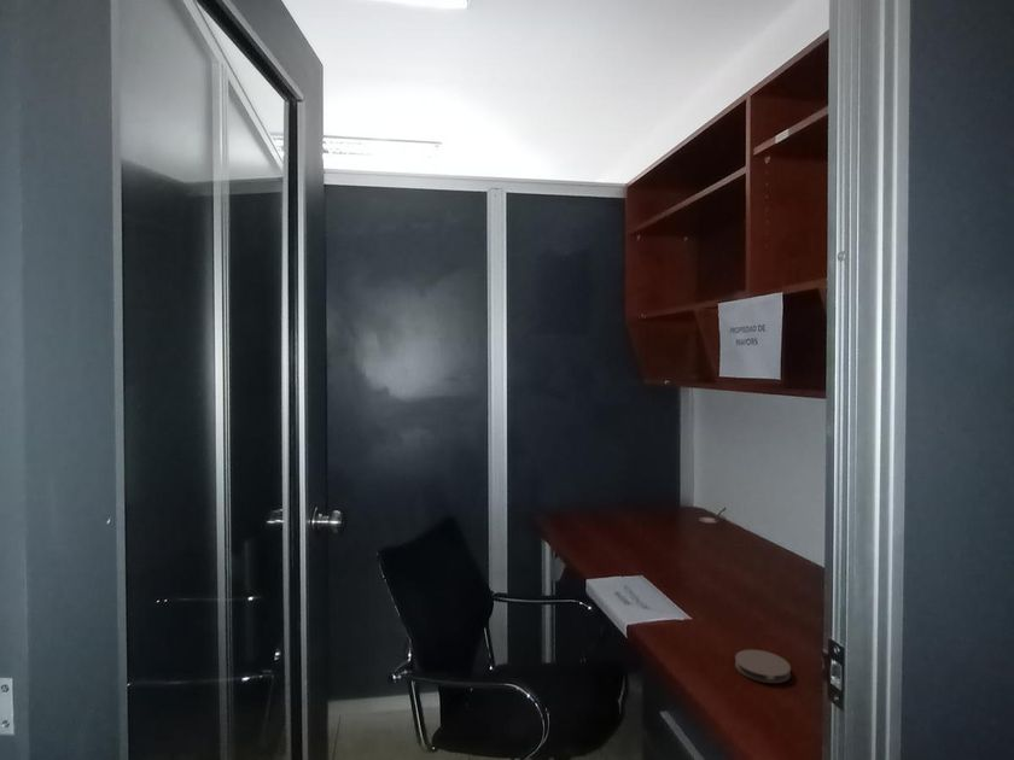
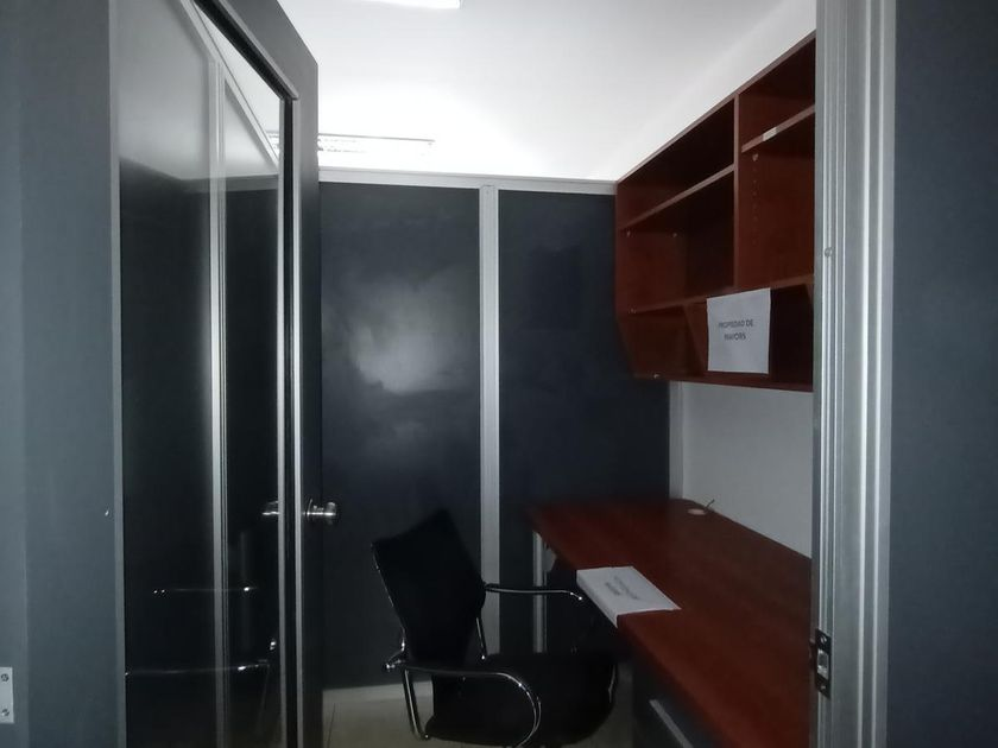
- coaster (762, 665)
